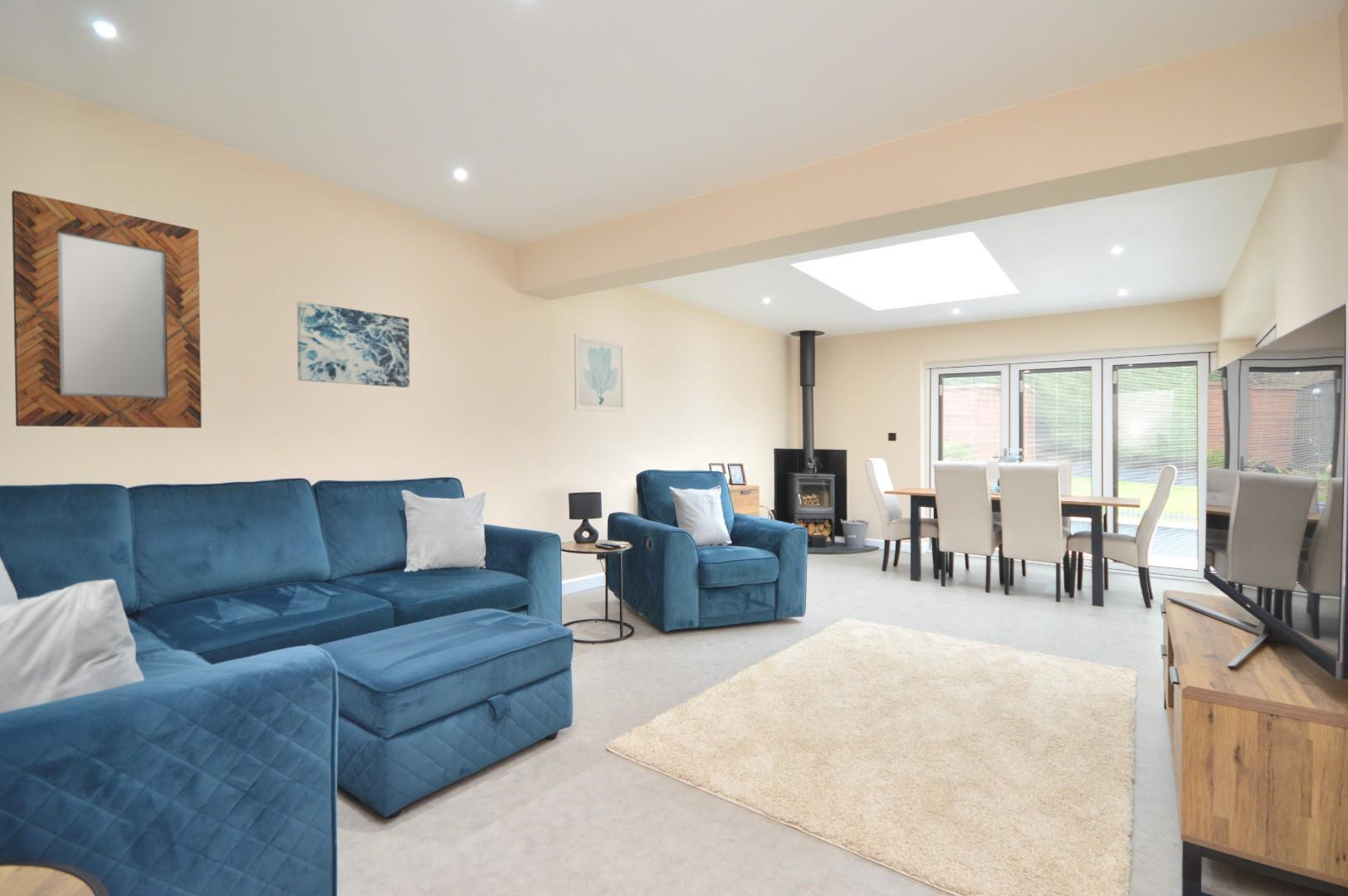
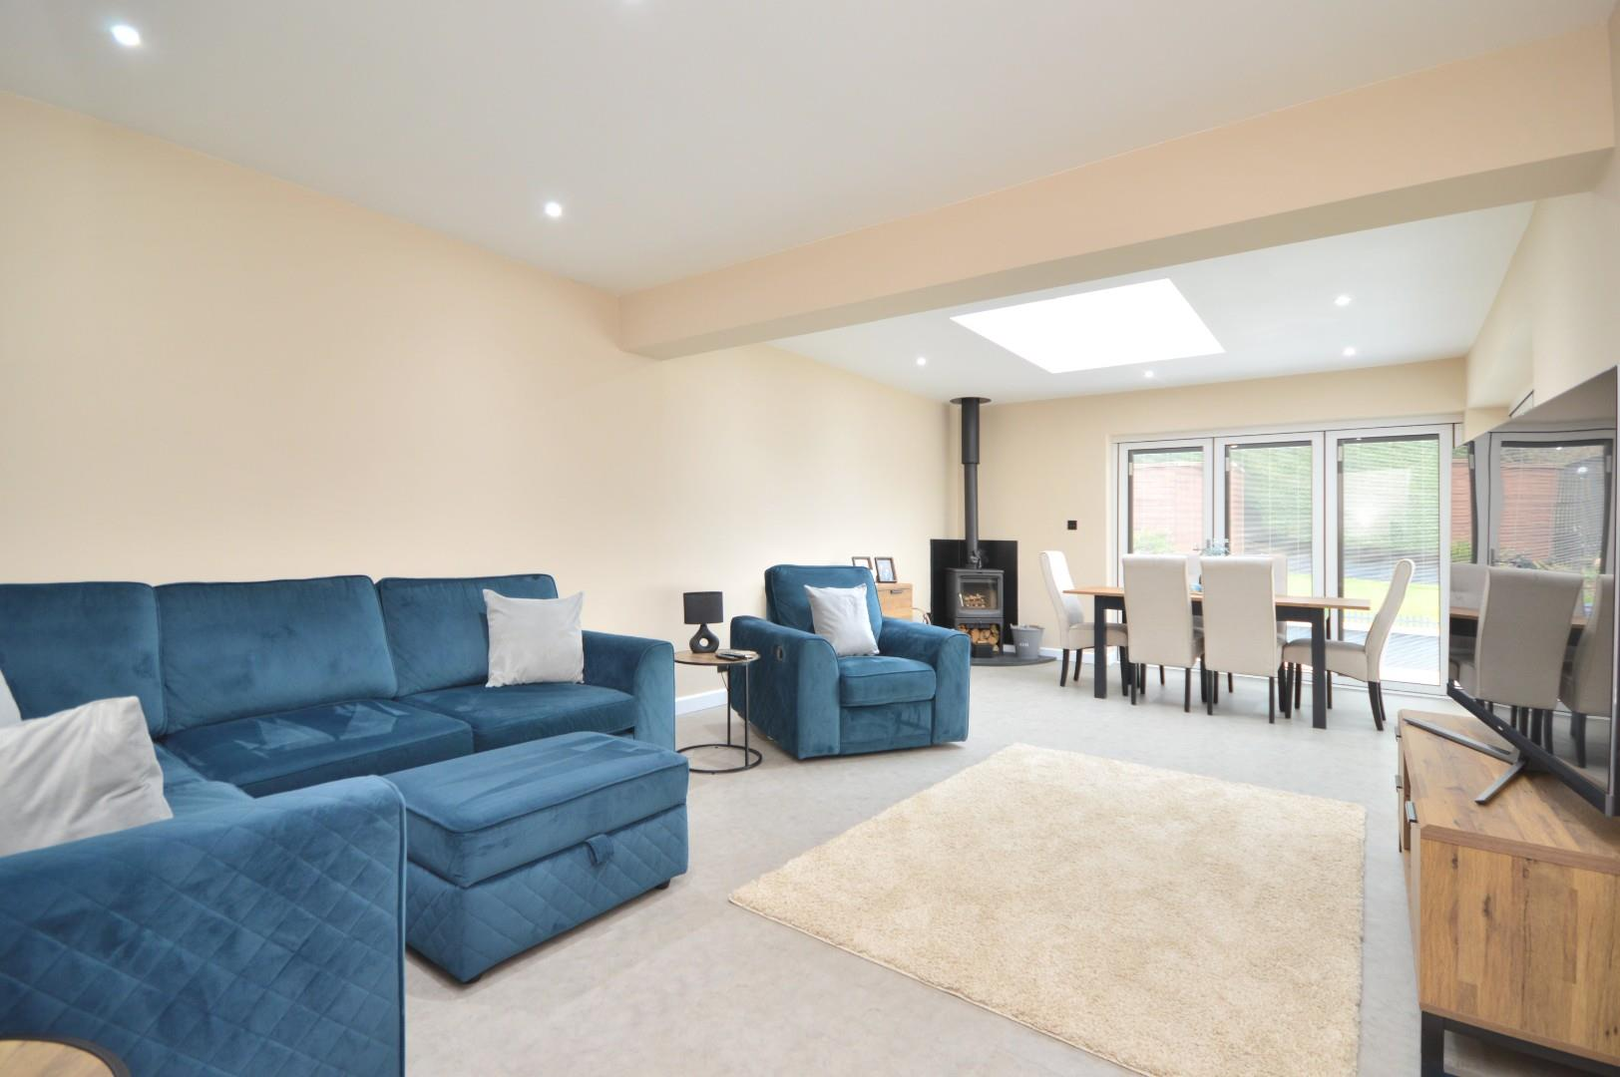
- home mirror (115, 319)
- wall art (601, 374)
- wall art (356, 347)
